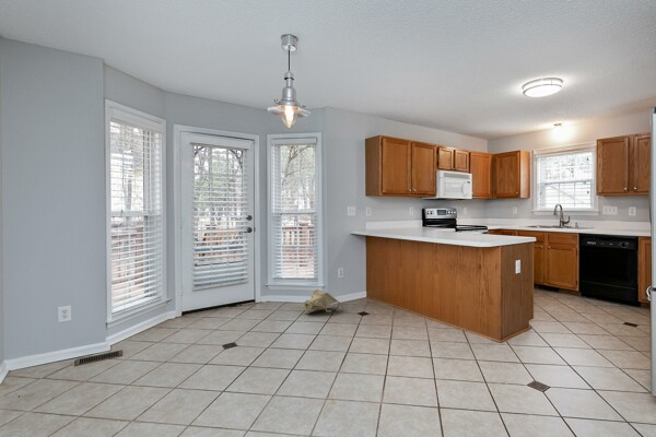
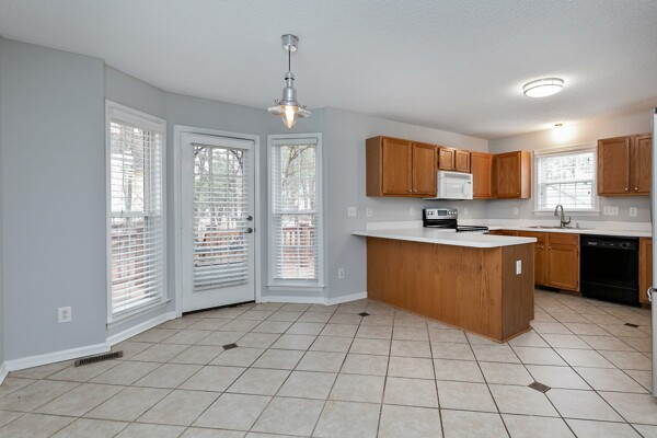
- bag (321, 300)
